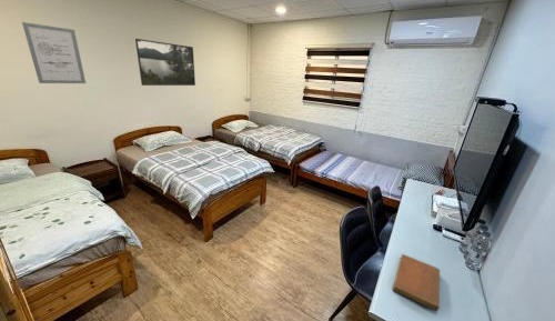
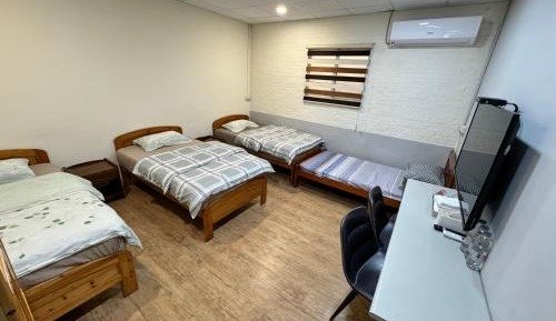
- notebook (417, 279)
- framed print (169, 64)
- wall art (57, 56)
